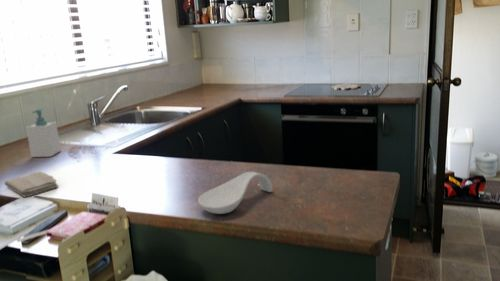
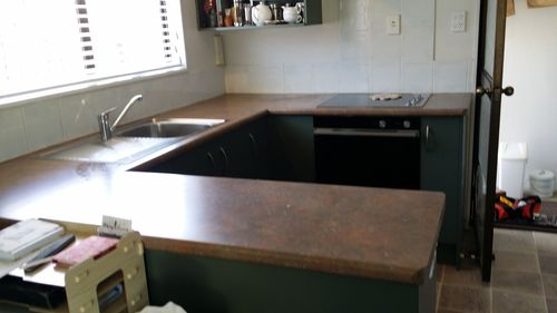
- soap bottle (42, 131)
- spoon rest (236, 190)
- washcloth (31, 183)
